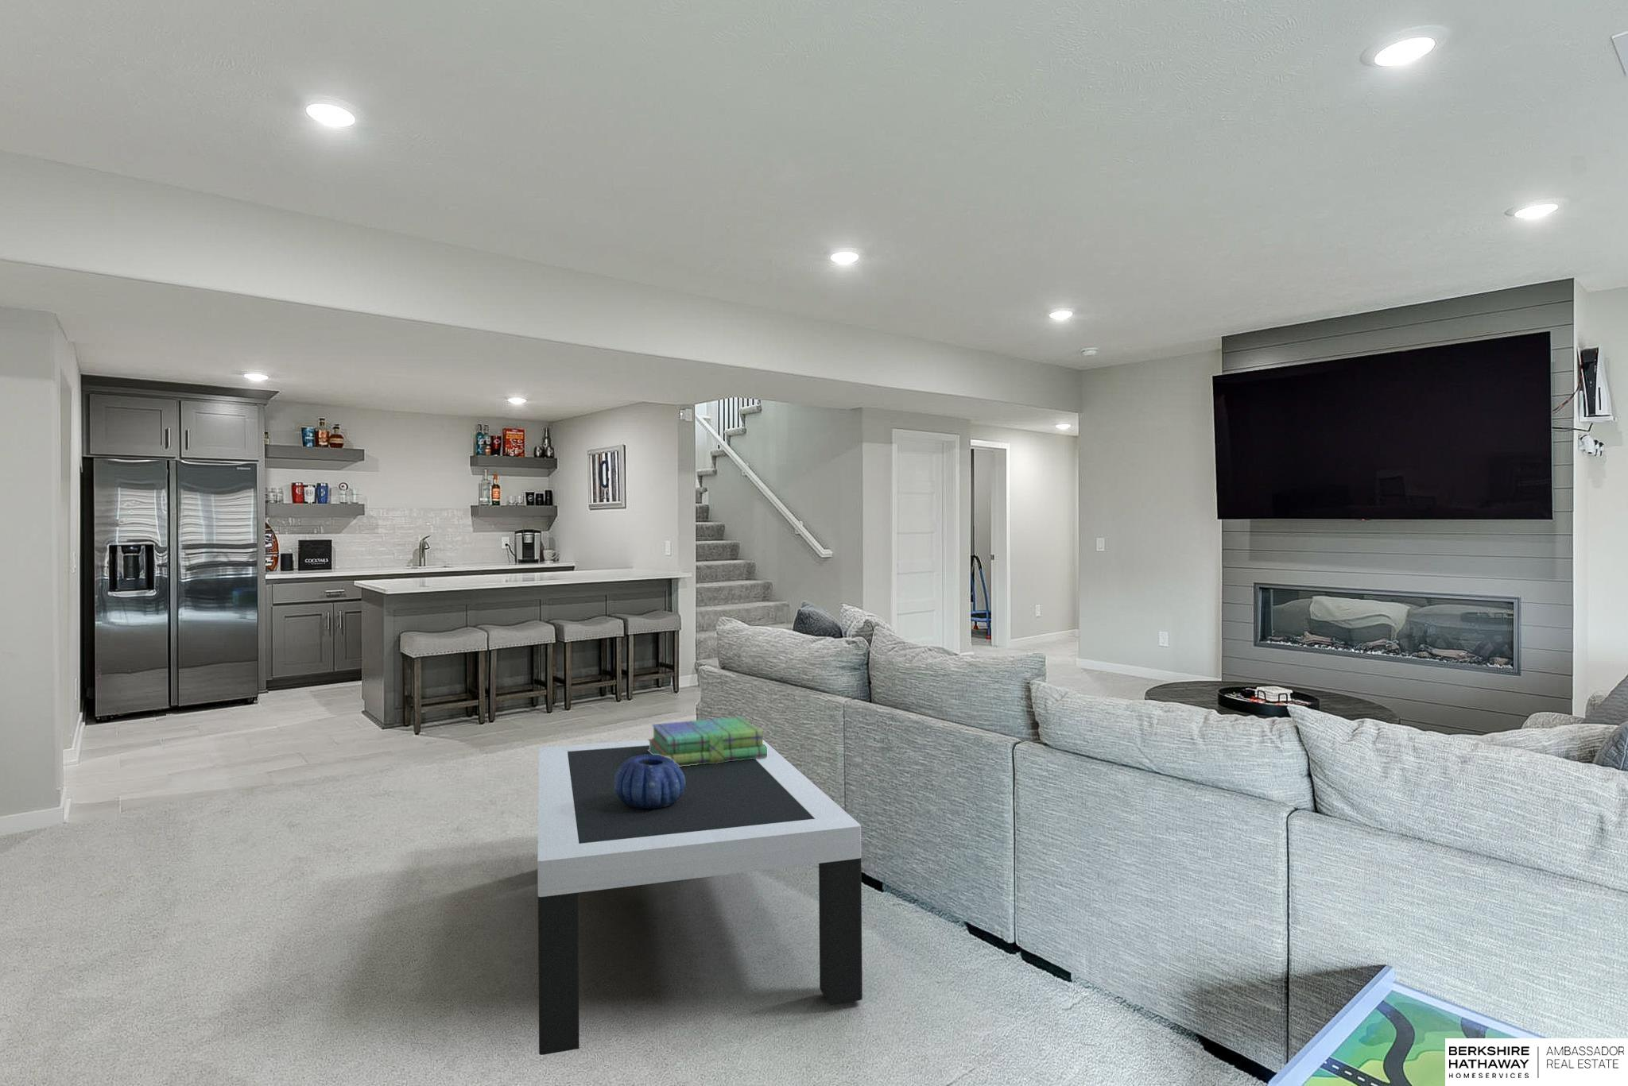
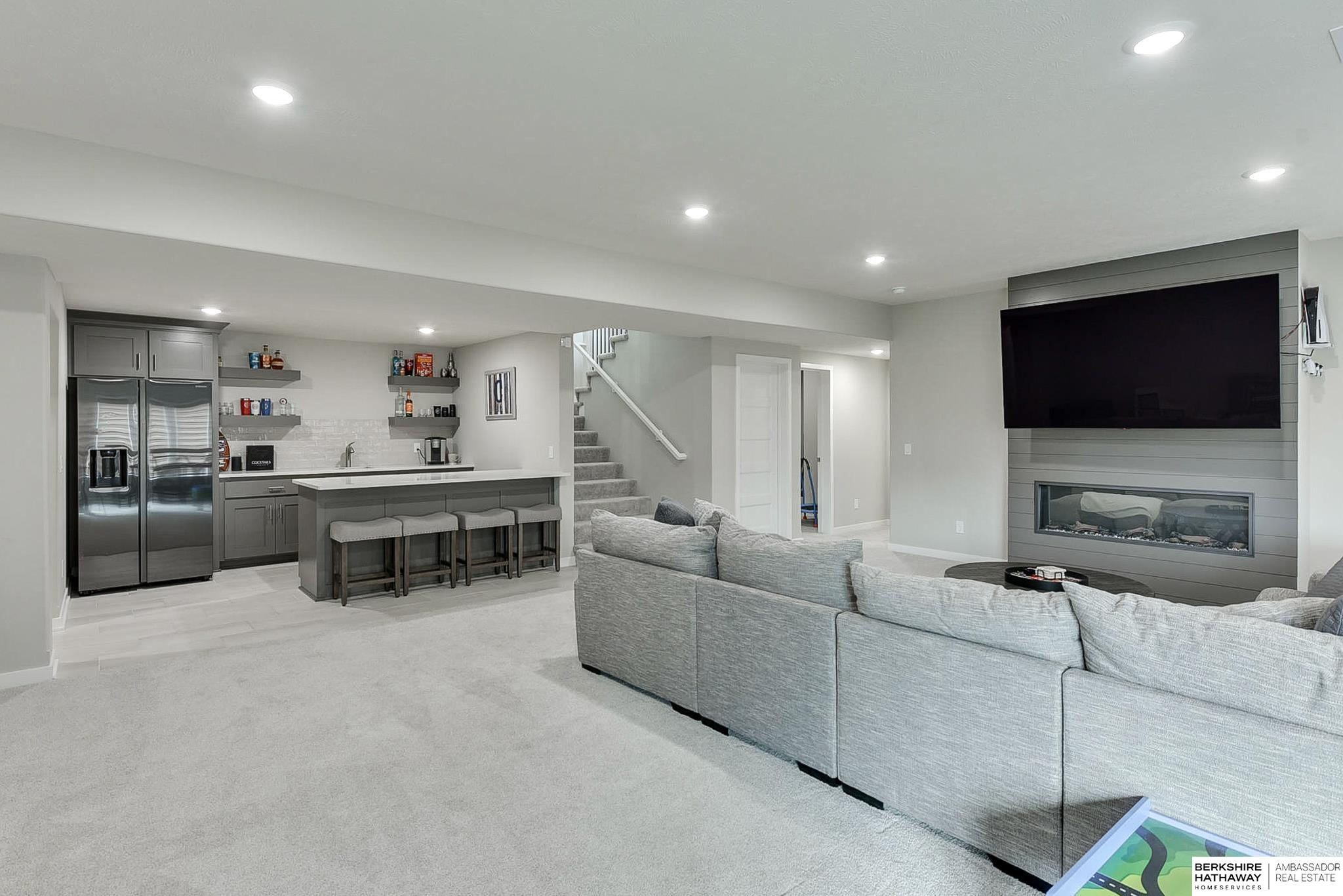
- decorative bowl (650, 779)
- coffee table (673, 852)
- stack of books (706, 739)
